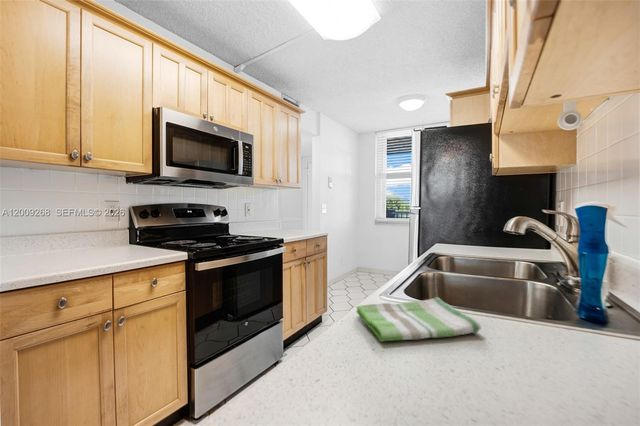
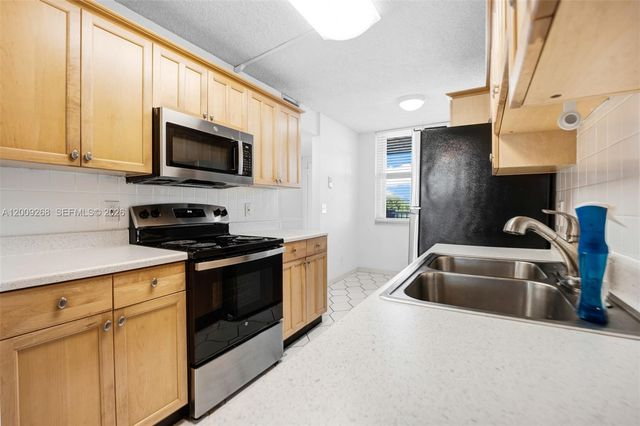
- dish towel (413, 316)
